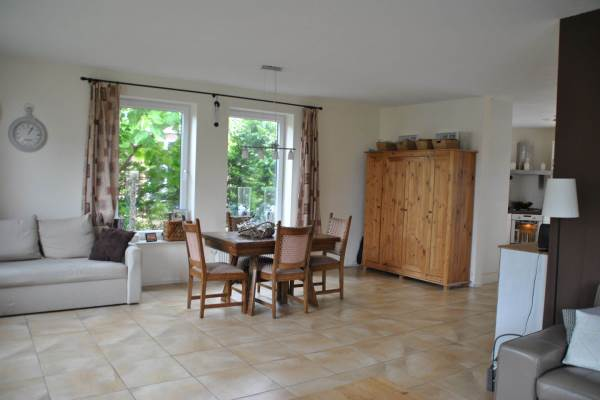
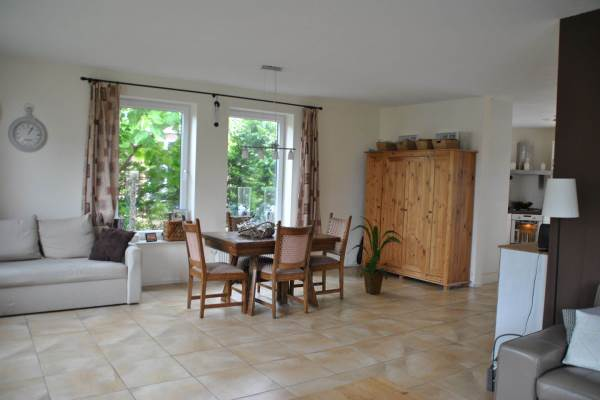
+ house plant (377, 256)
